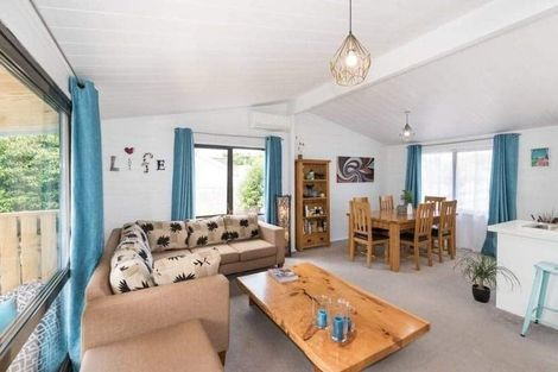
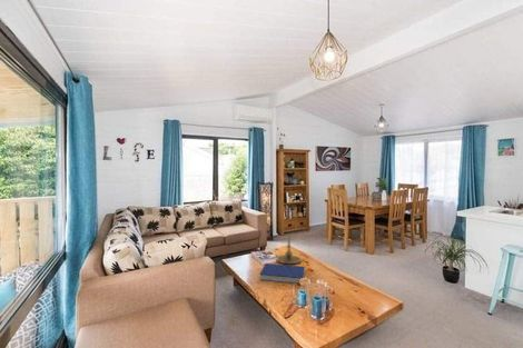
+ candle holder (288, 247)
+ book (283, 271)
